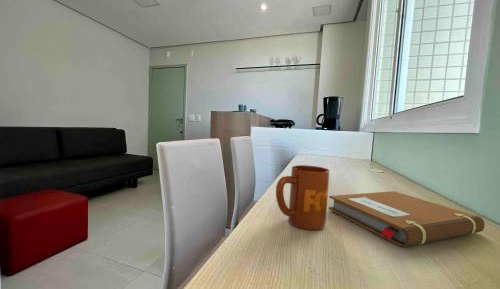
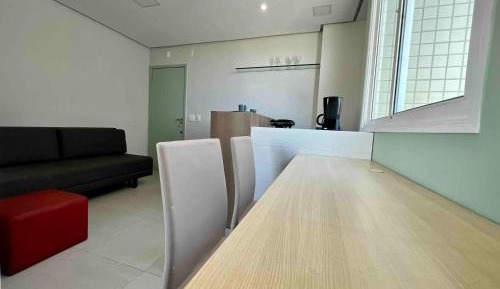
- notebook (397, 213)
- mug (300, 196)
